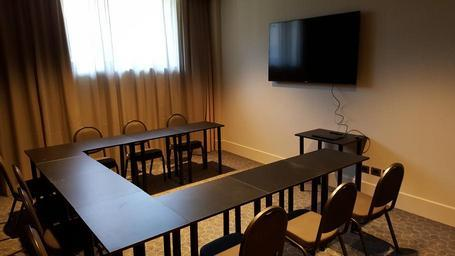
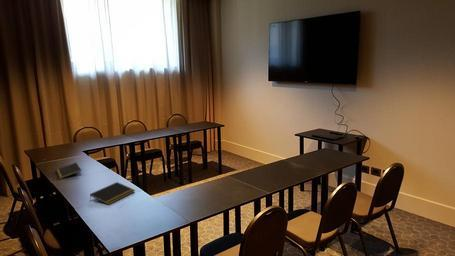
+ notepad (68, 170)
+ notepad (113, 192)
